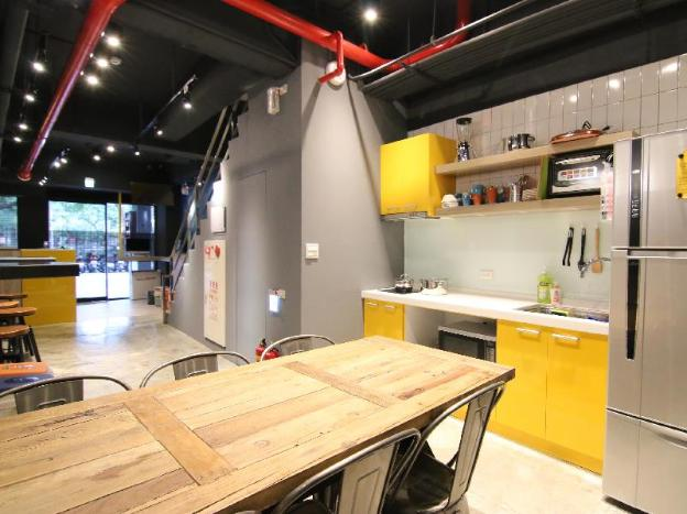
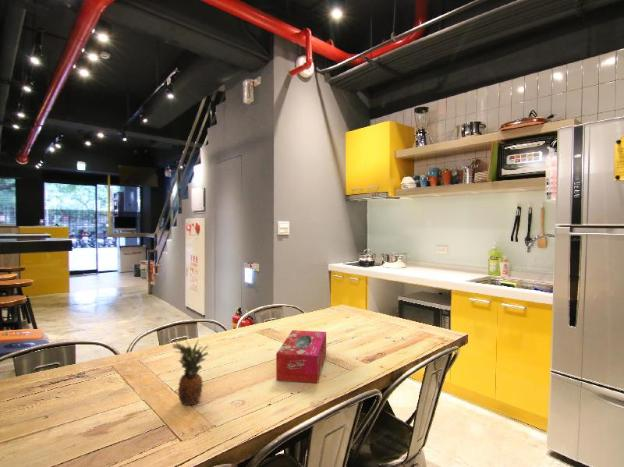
+ tissue box (303, 353)
+ fruit (190, 370)
